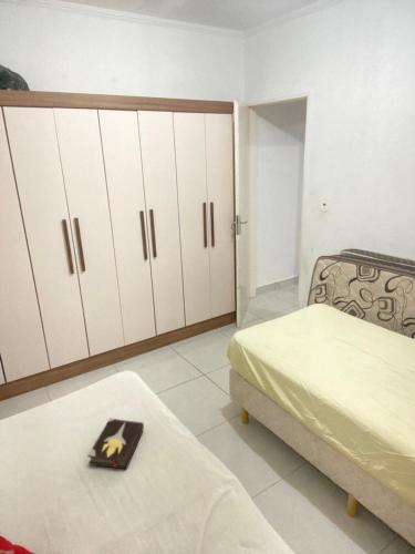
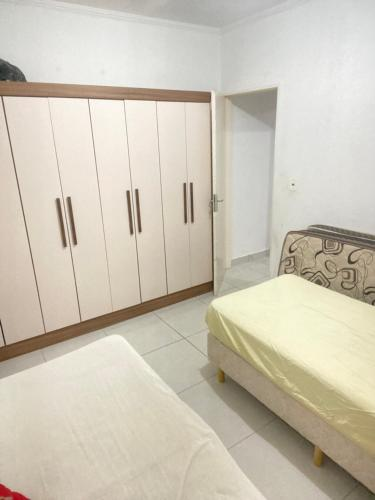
- hardback book (117, 441)
